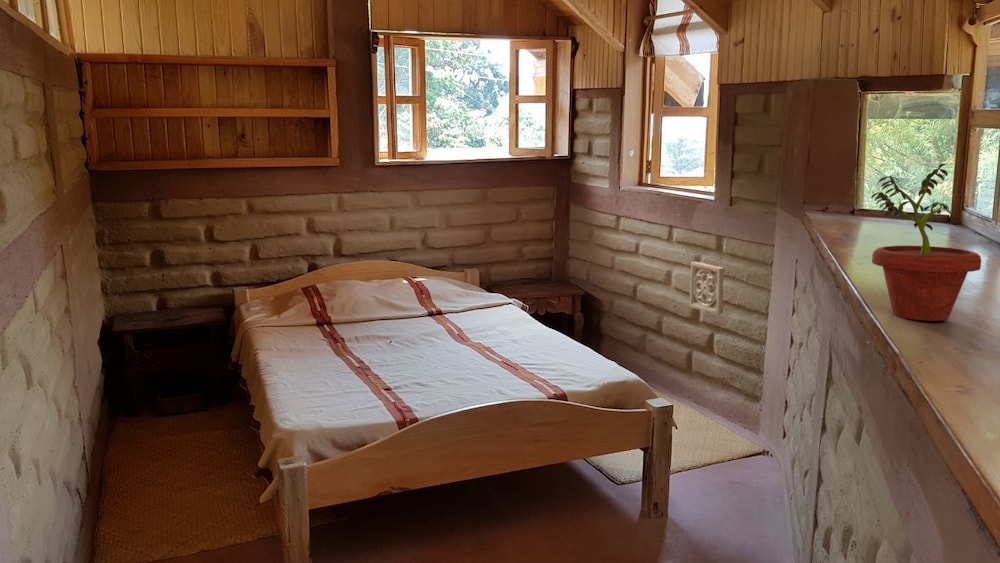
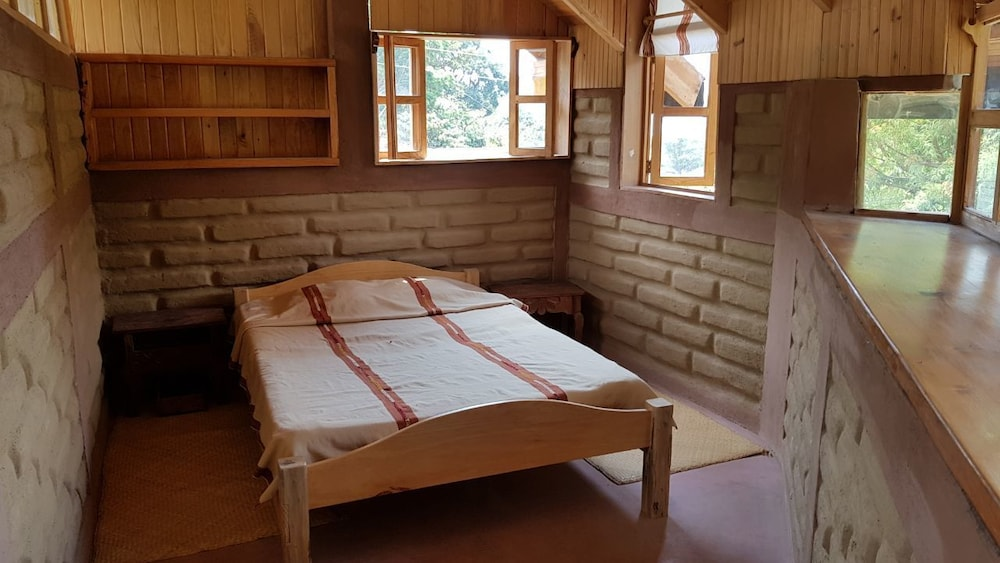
- wall ornament (706, 288)
- potted plant (923, 240)
